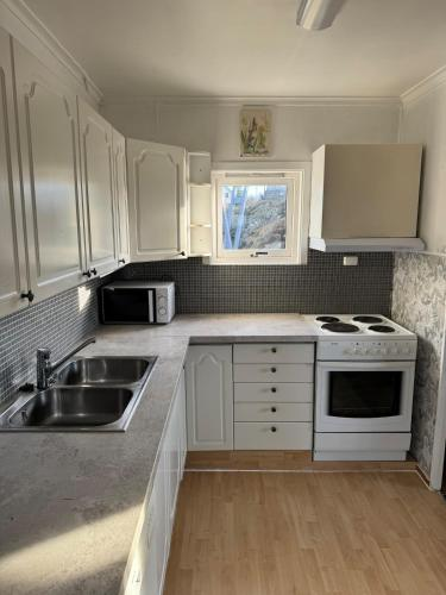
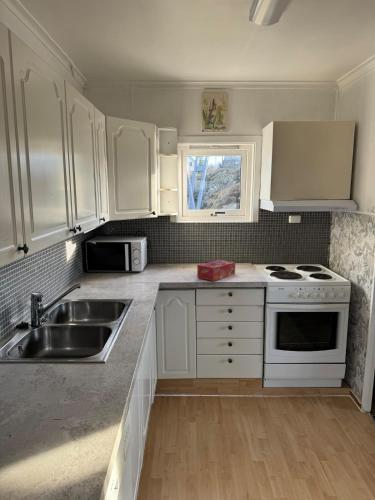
+ tissue box (216, 269)
